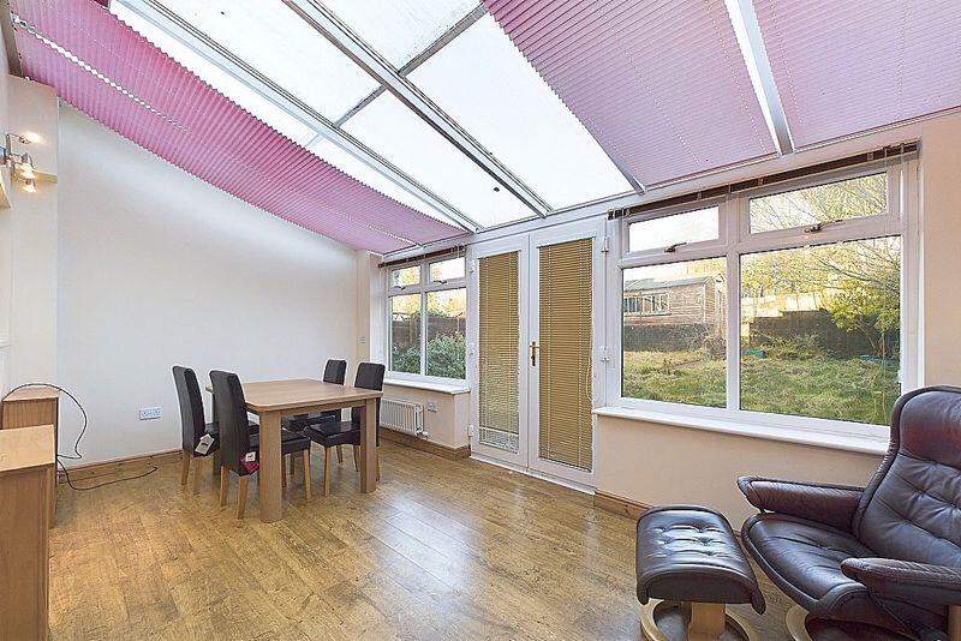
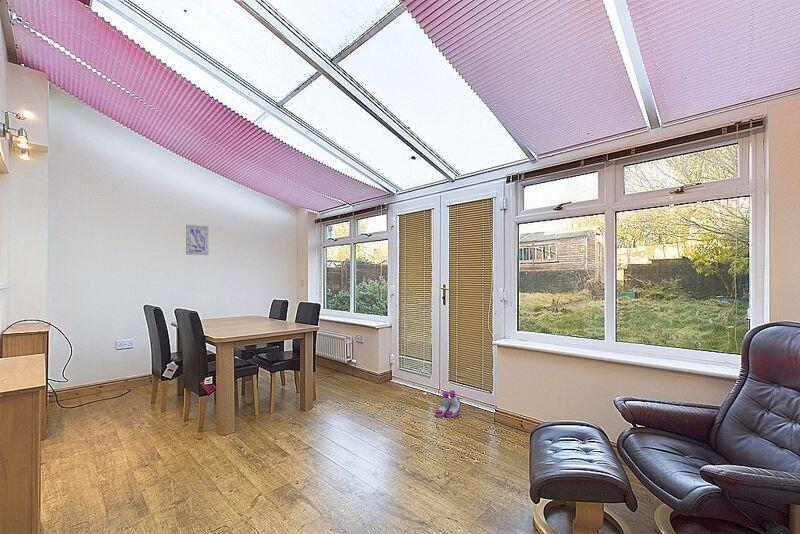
+ wall art (197, 240)
+ boots (448, 402)
